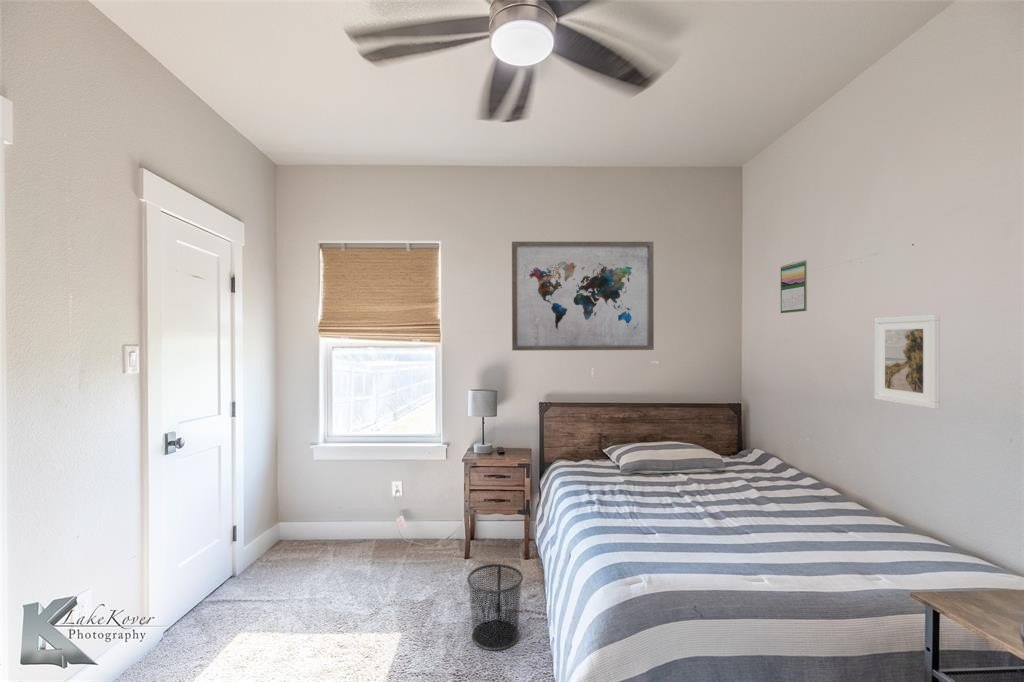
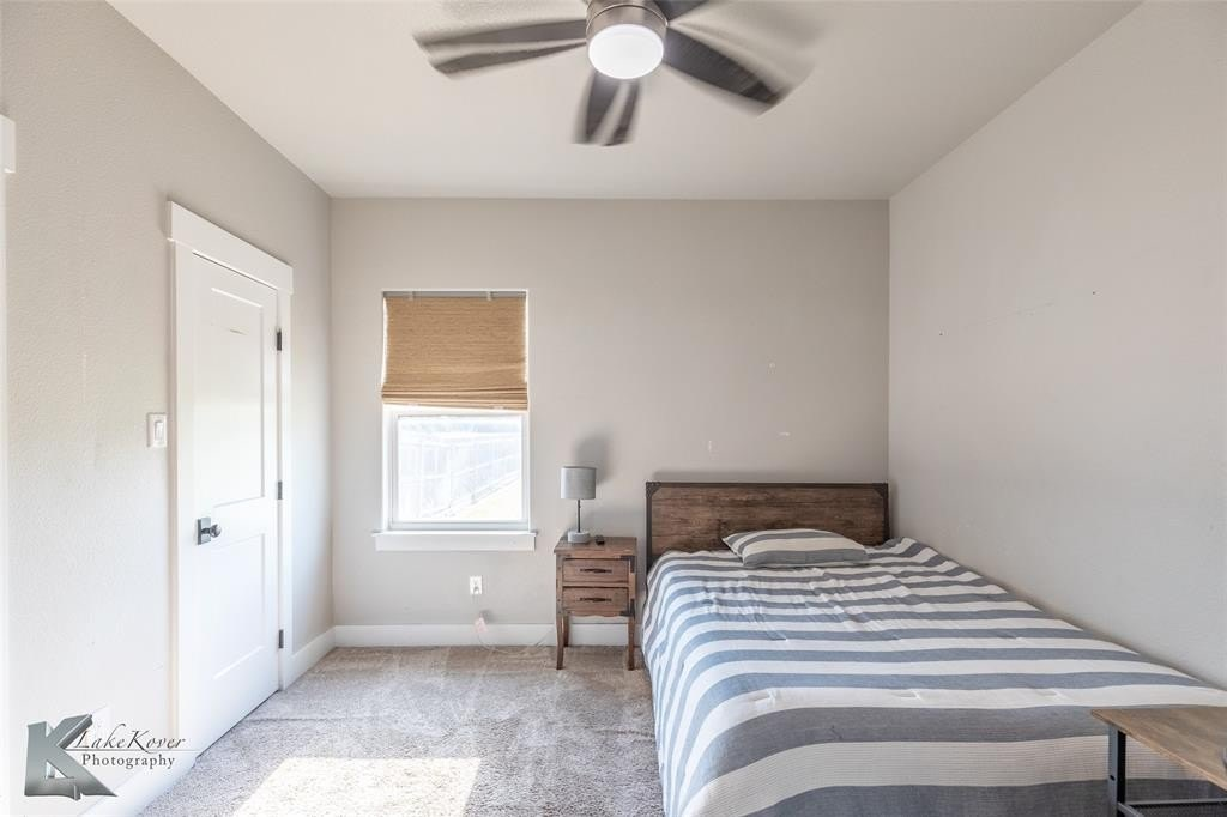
- wall art (582, 296)
- calendar (793, 287)
- waste bin (495, 606)
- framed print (904, 360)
